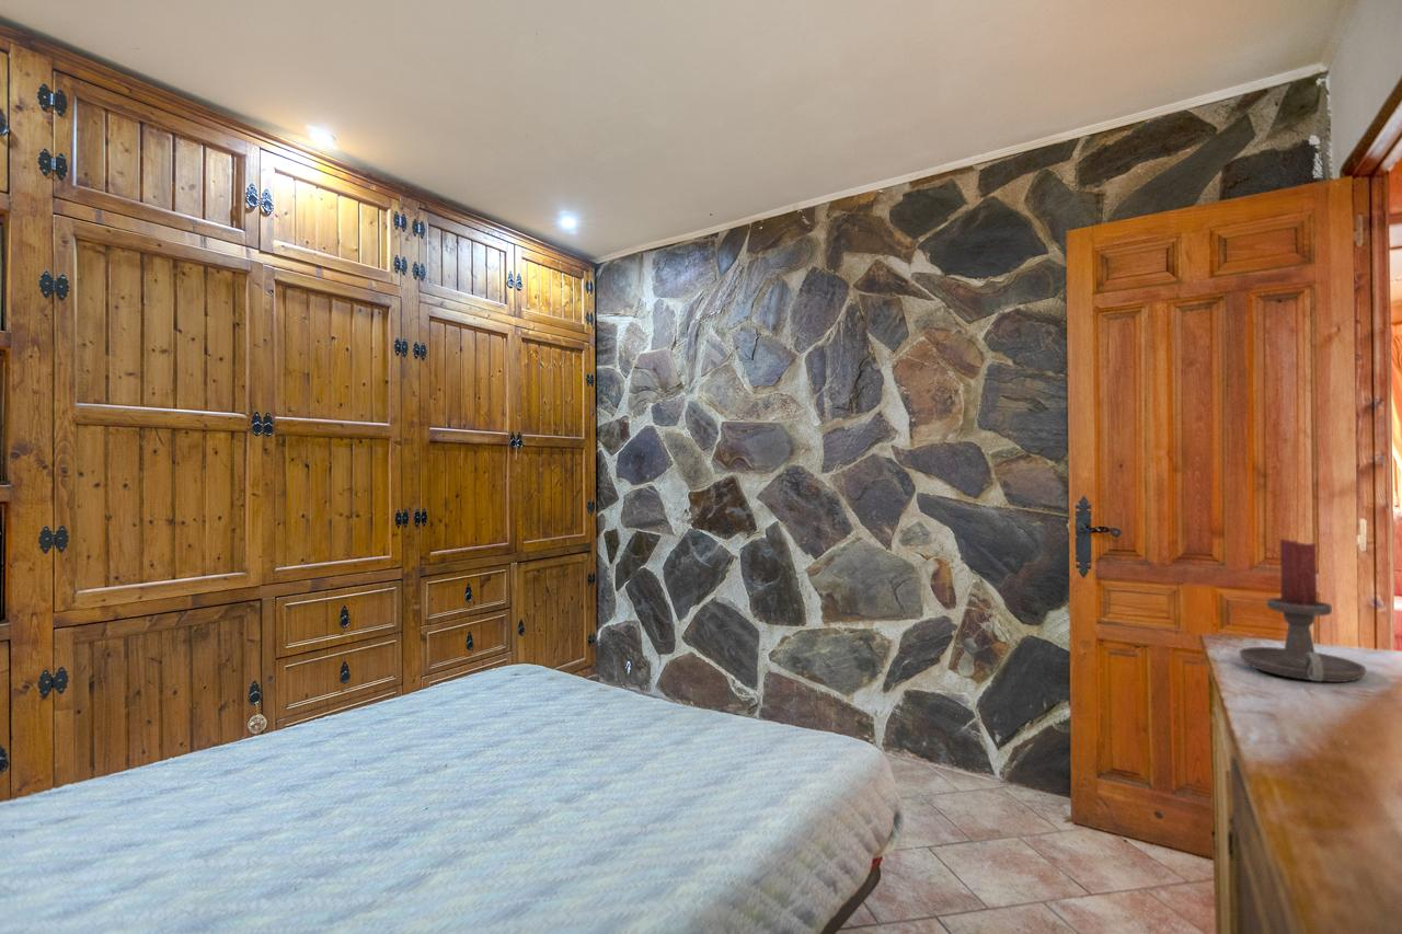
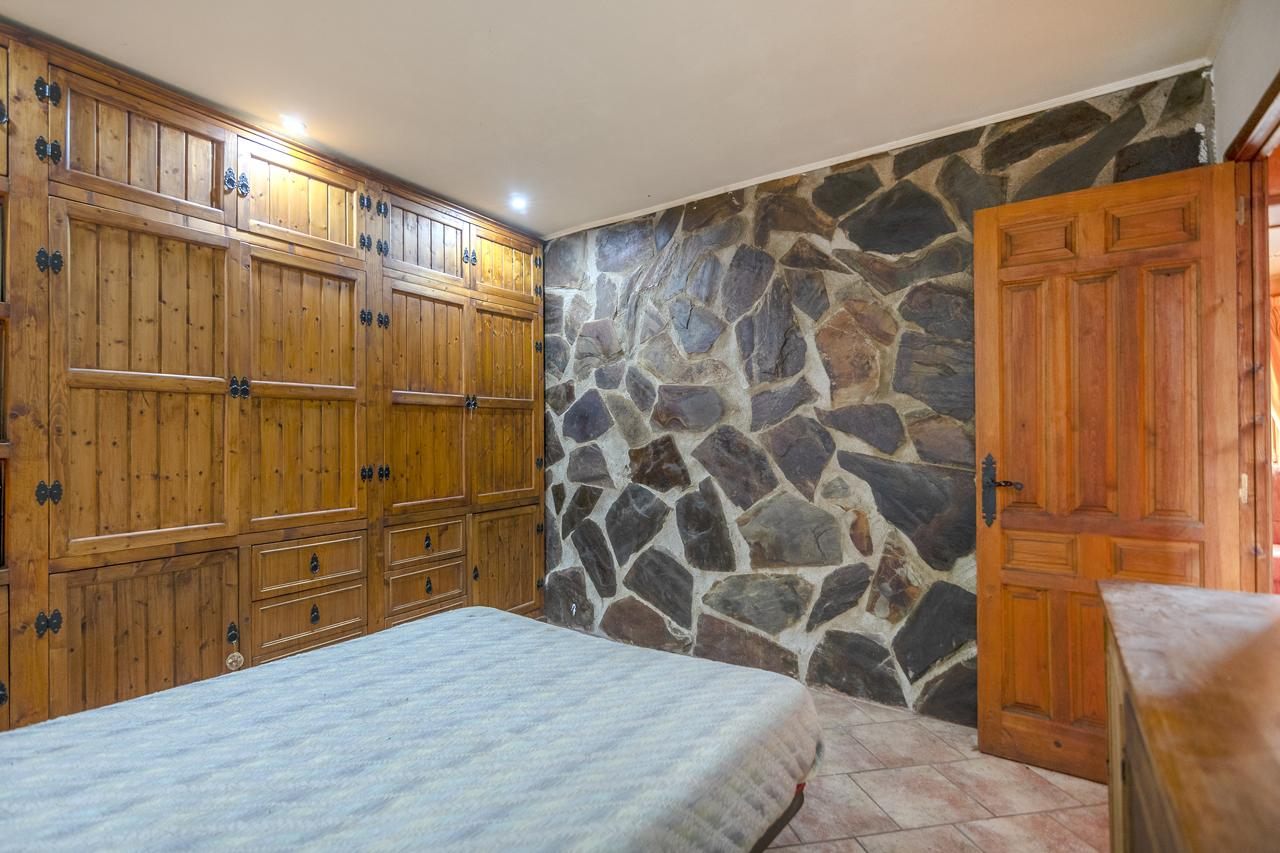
- candle holder (1301, 607)
